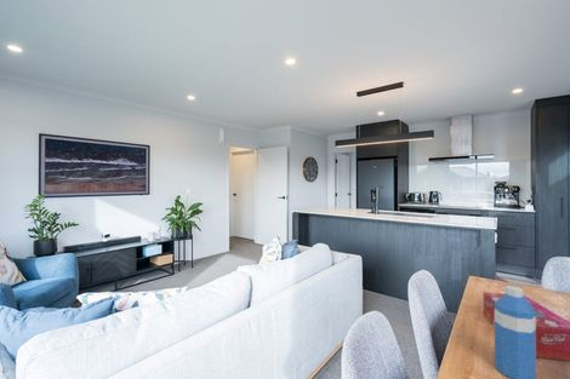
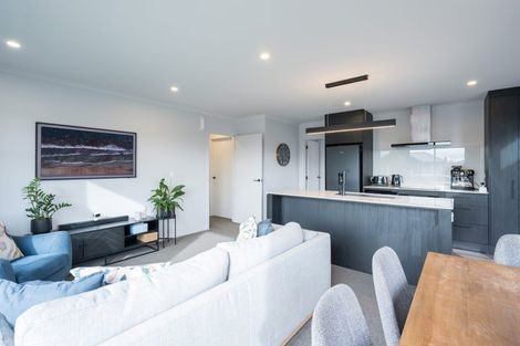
- water bottle (514, 329)
- tissue box (536, 321)
